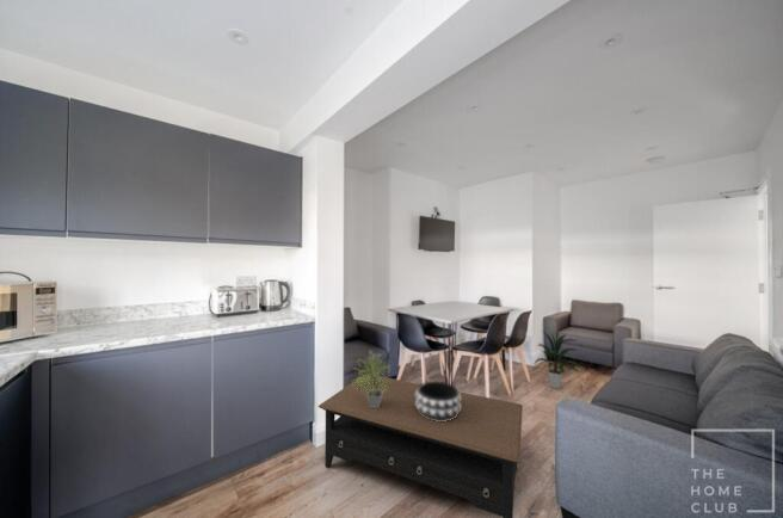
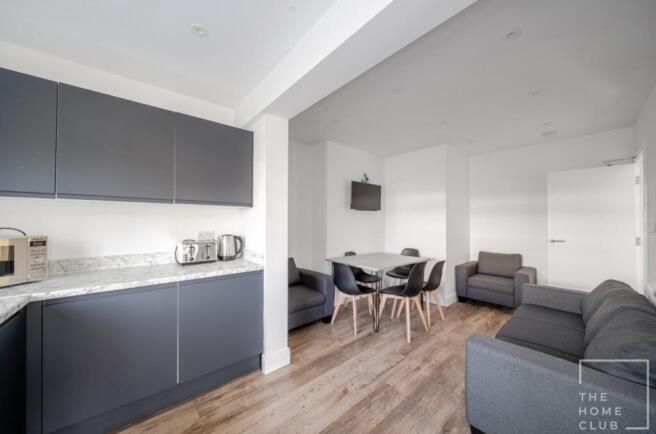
- potted plant (371, 378)
- coffee table (420, 436)
- decorative bowl (437, 399)
- indoor plant (557, 358)
